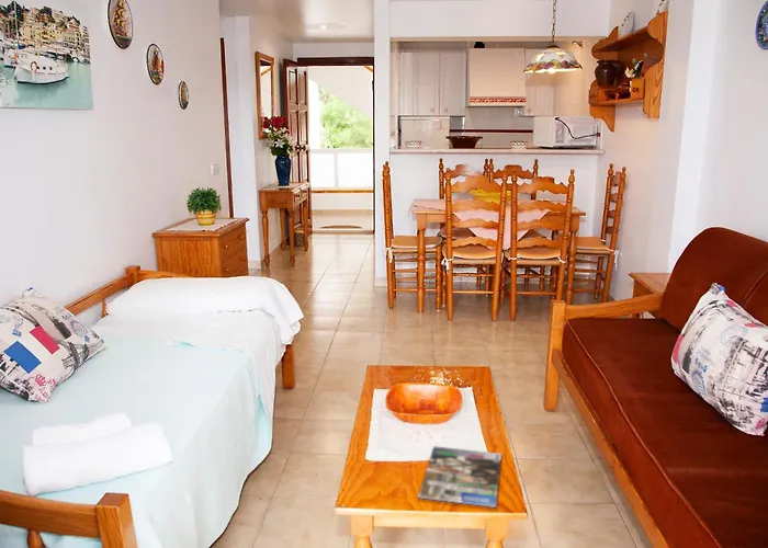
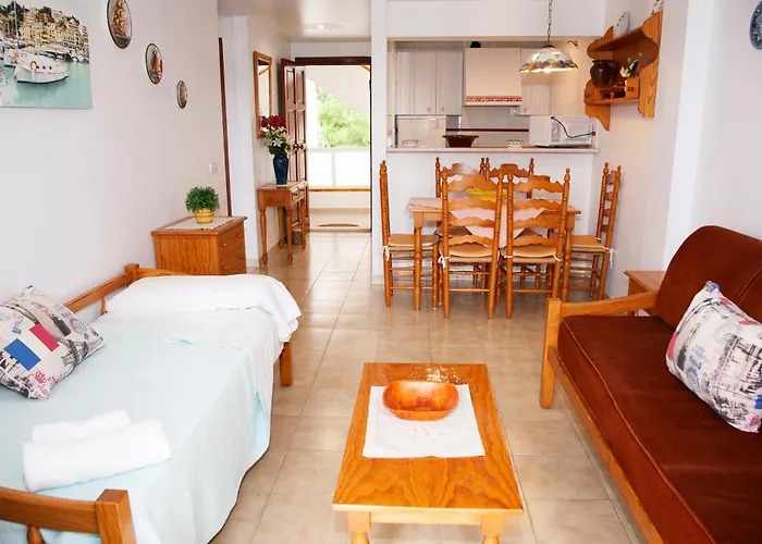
- magazine (462, 473)
